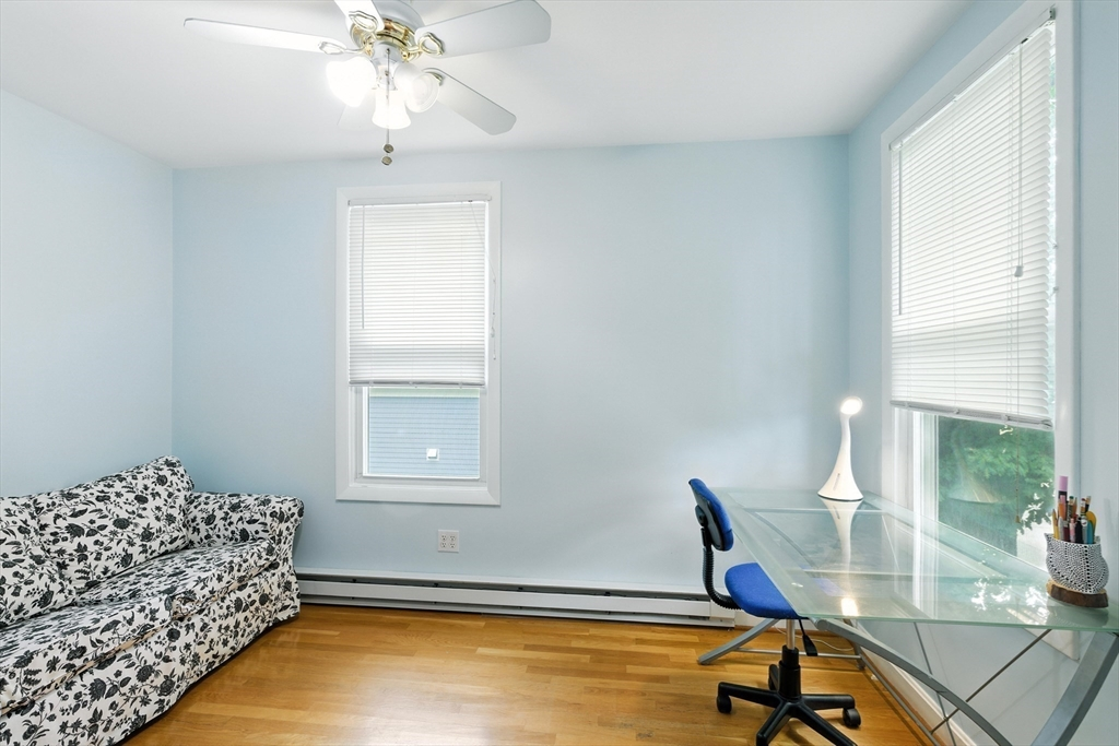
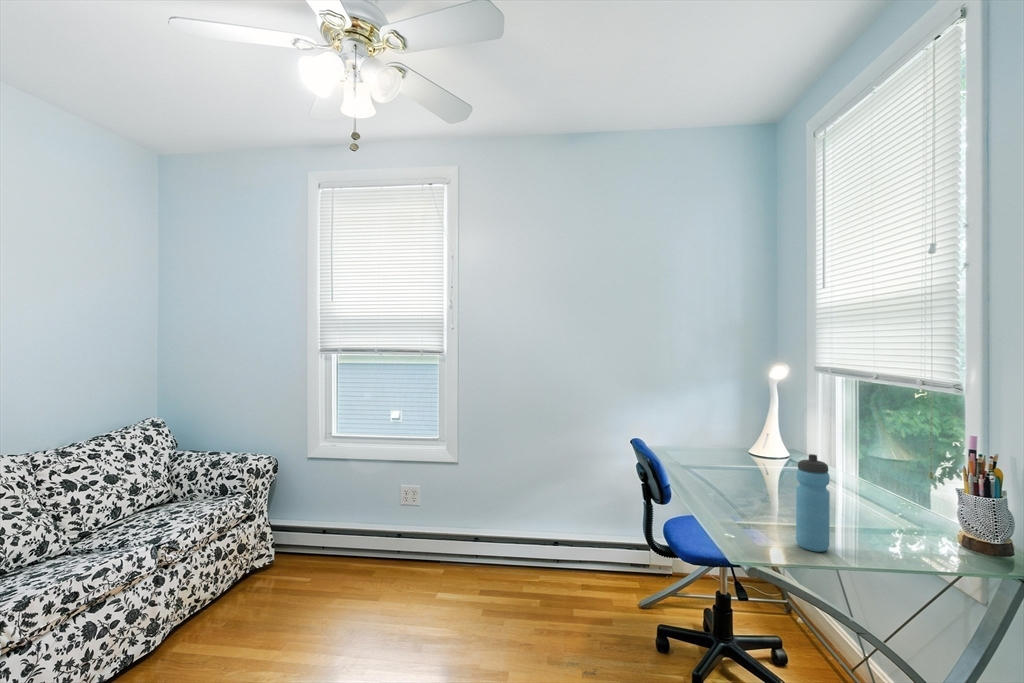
+ water bottle (812, 500)
